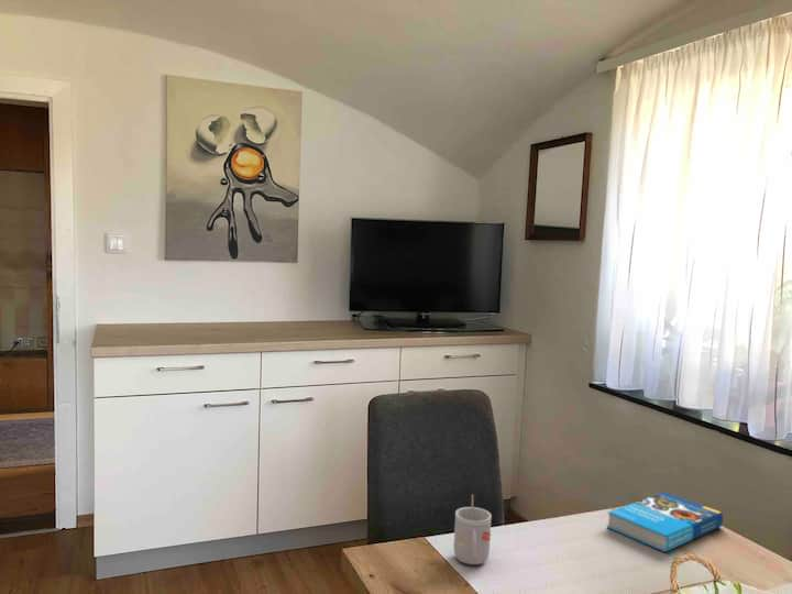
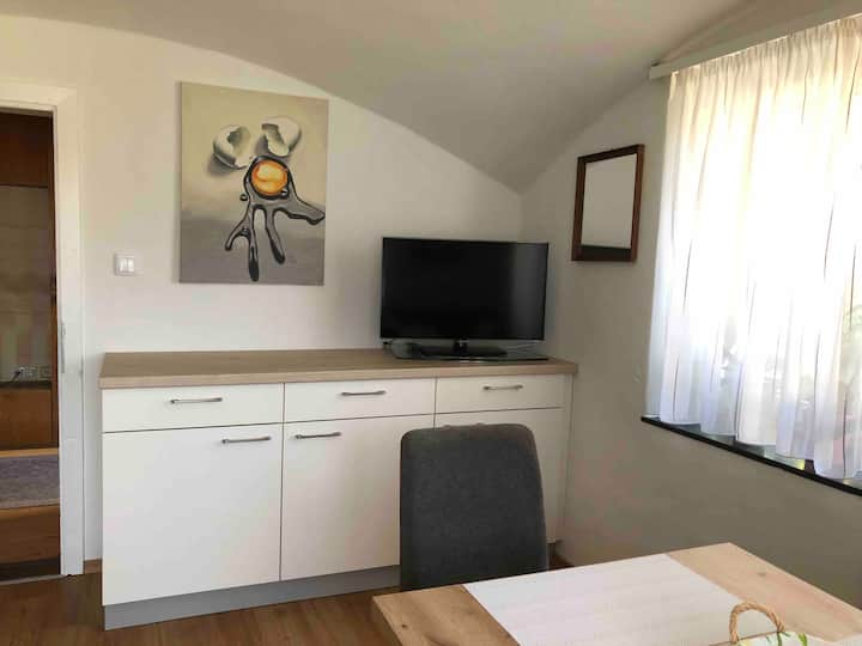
- book (666, 519)
- mug (472, 532)
